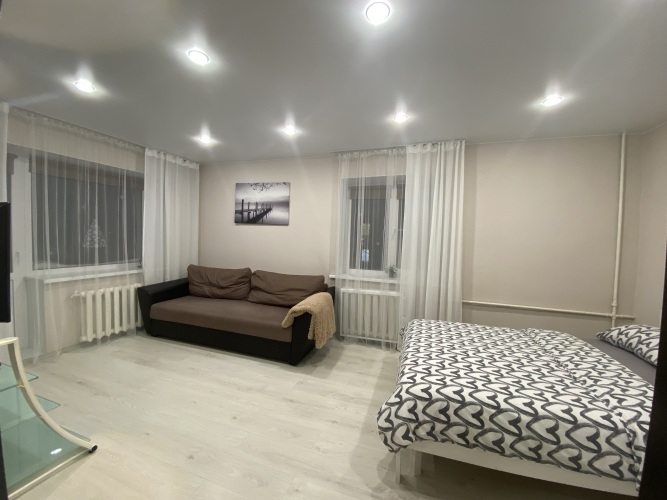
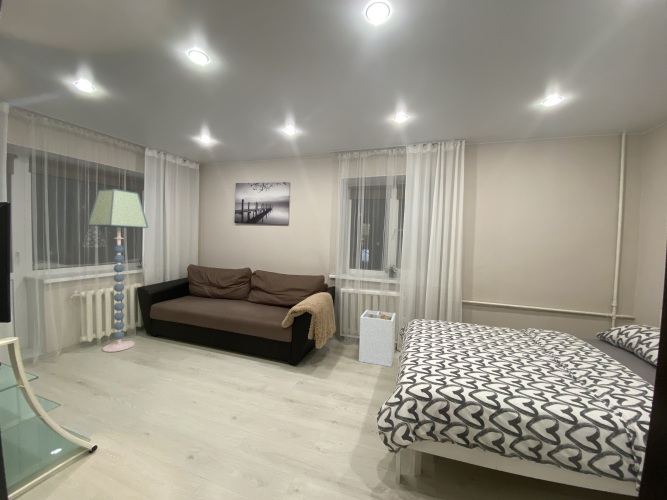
+ laundry hamper (377, 336)
+ floor lamp (119, 269)
